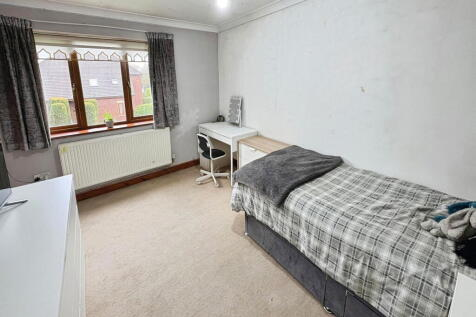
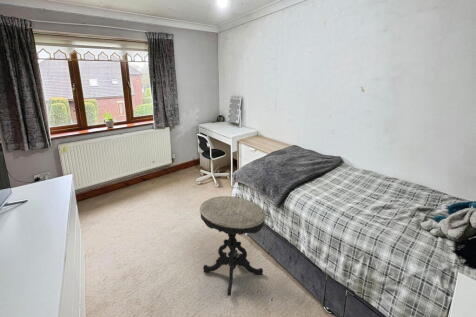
+ side table (232, 241)
